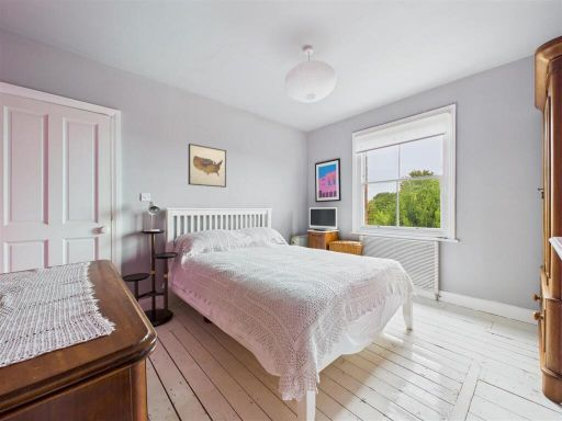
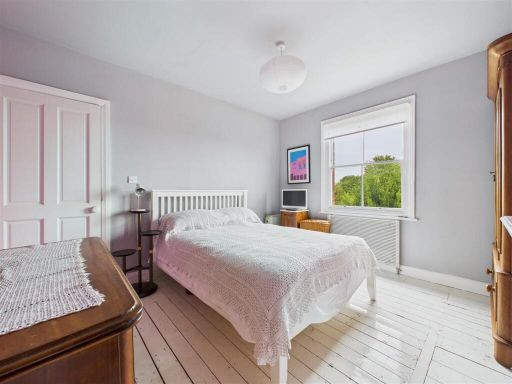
- wall art (207, 167)
